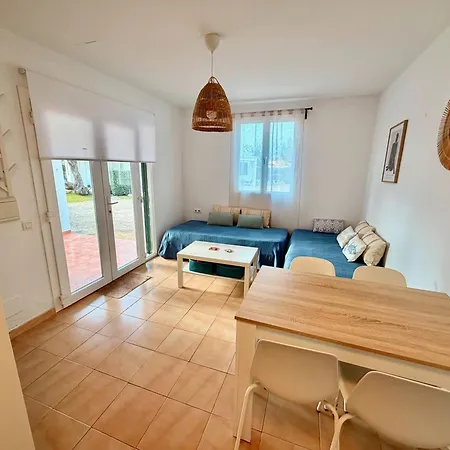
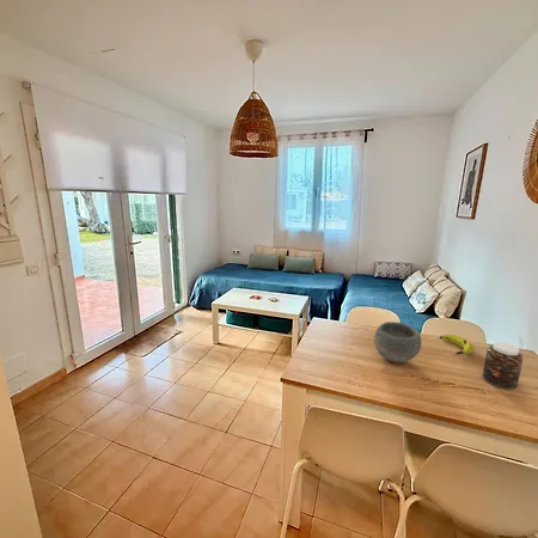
+ jar (502, 363)
+ bowl (397, 343)
+ banana (454, 342)
